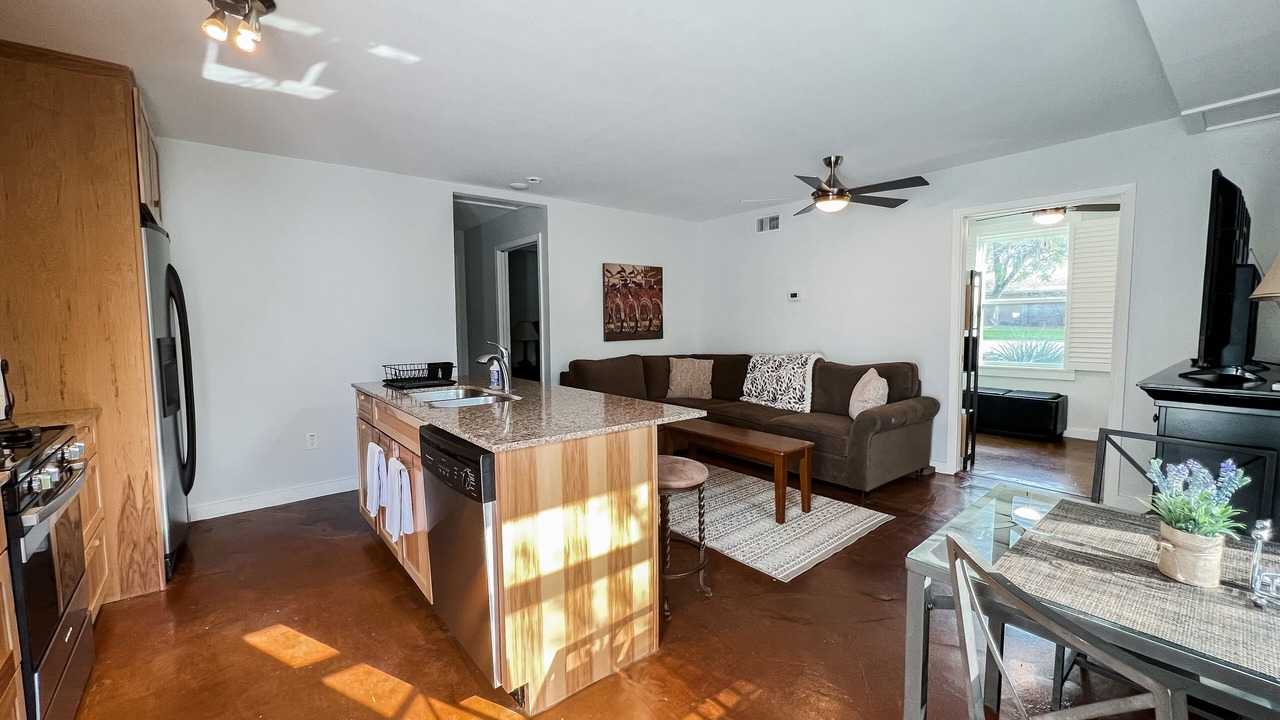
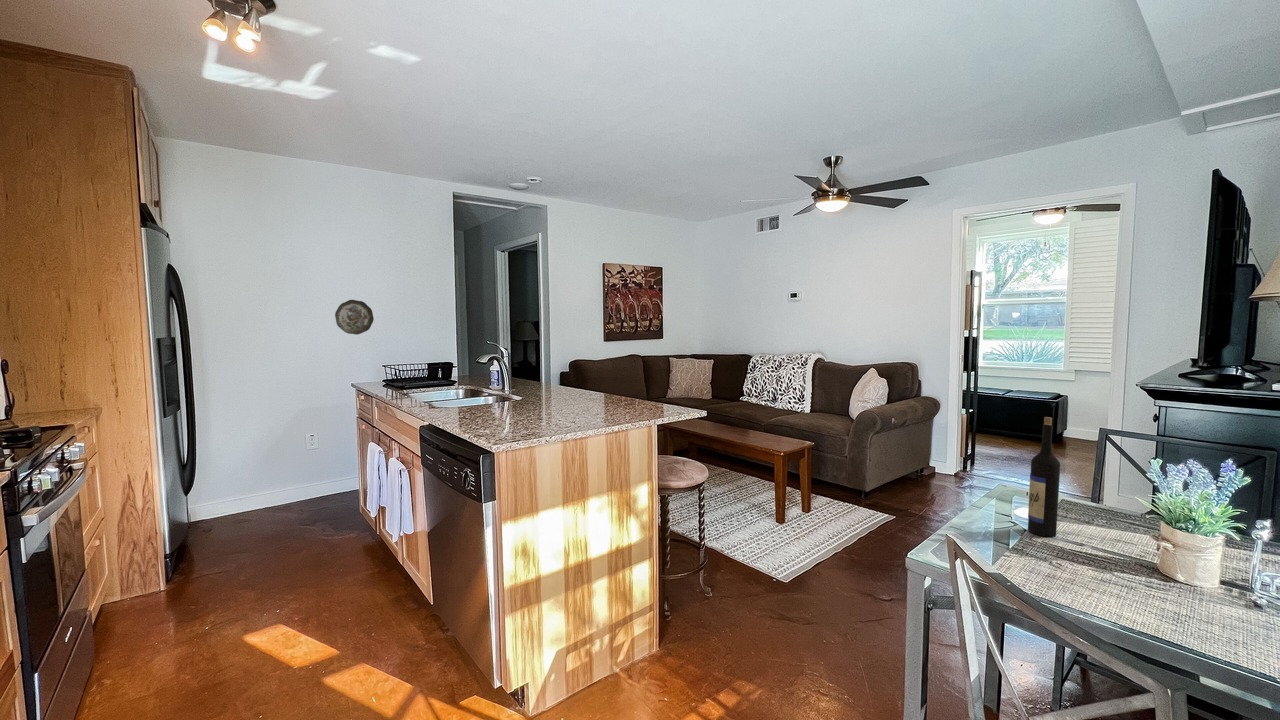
+ wine bottle (1044, 475)
+ decorative plate (354, 317)
